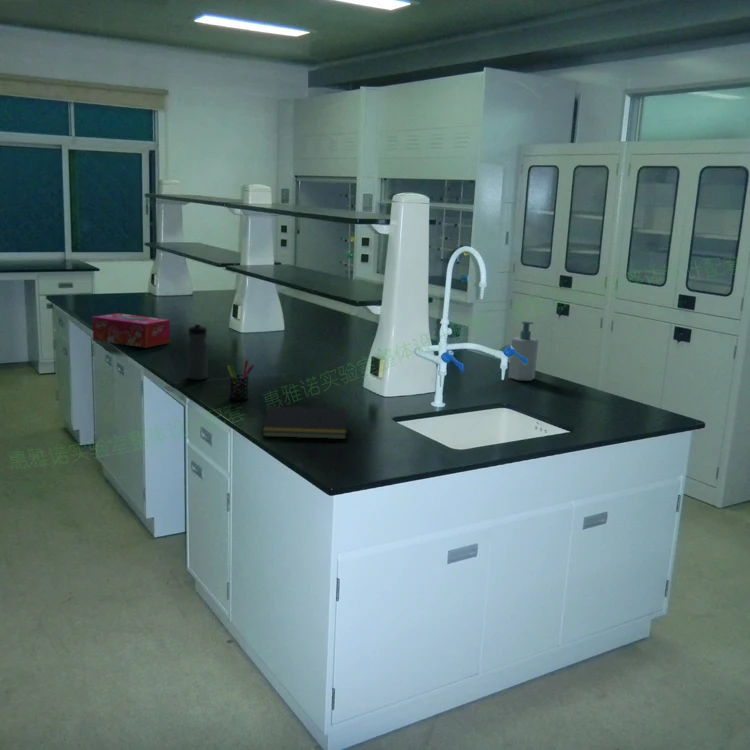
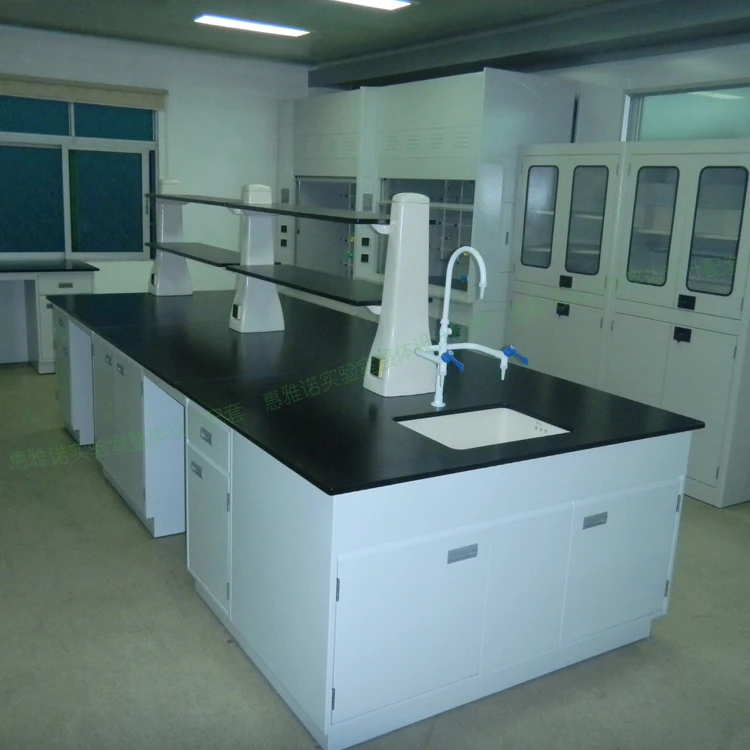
- notepad (305, 422)
- water bottle (197, 350)
- soap bottle (524, 350)
- pen holder (238, 379)
- tissue box (131, 329)
